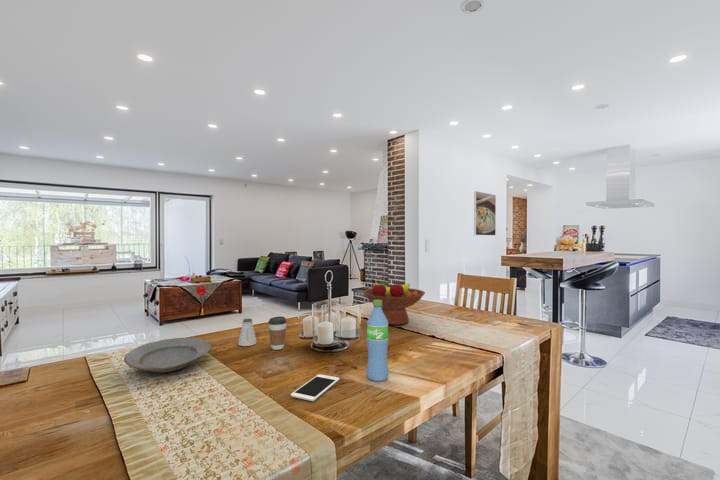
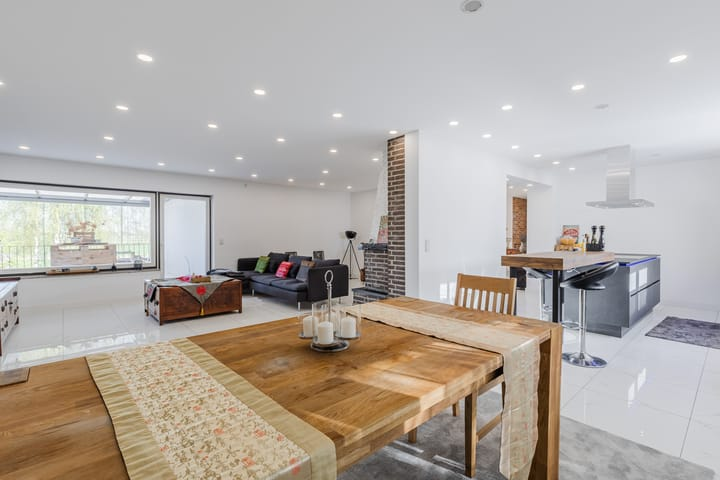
- cell phone (316, 386)
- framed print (485, 214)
- water bottle (377, 339)
- fruit bowl (393, 300)
- saltshaker (247, 331)
- coffee cup (277, 333)
- plate (169, 357)
